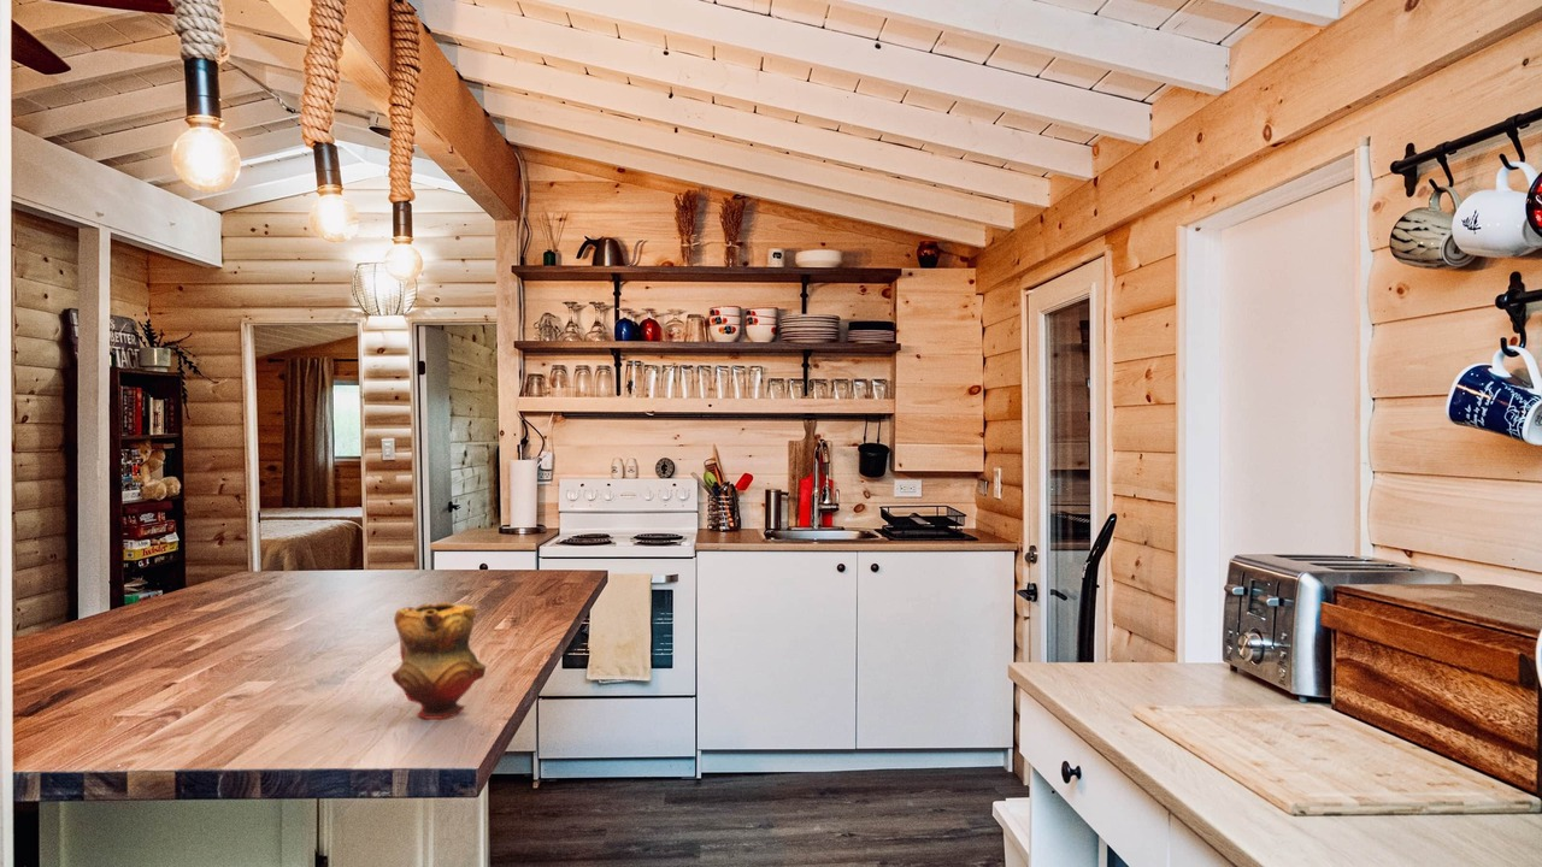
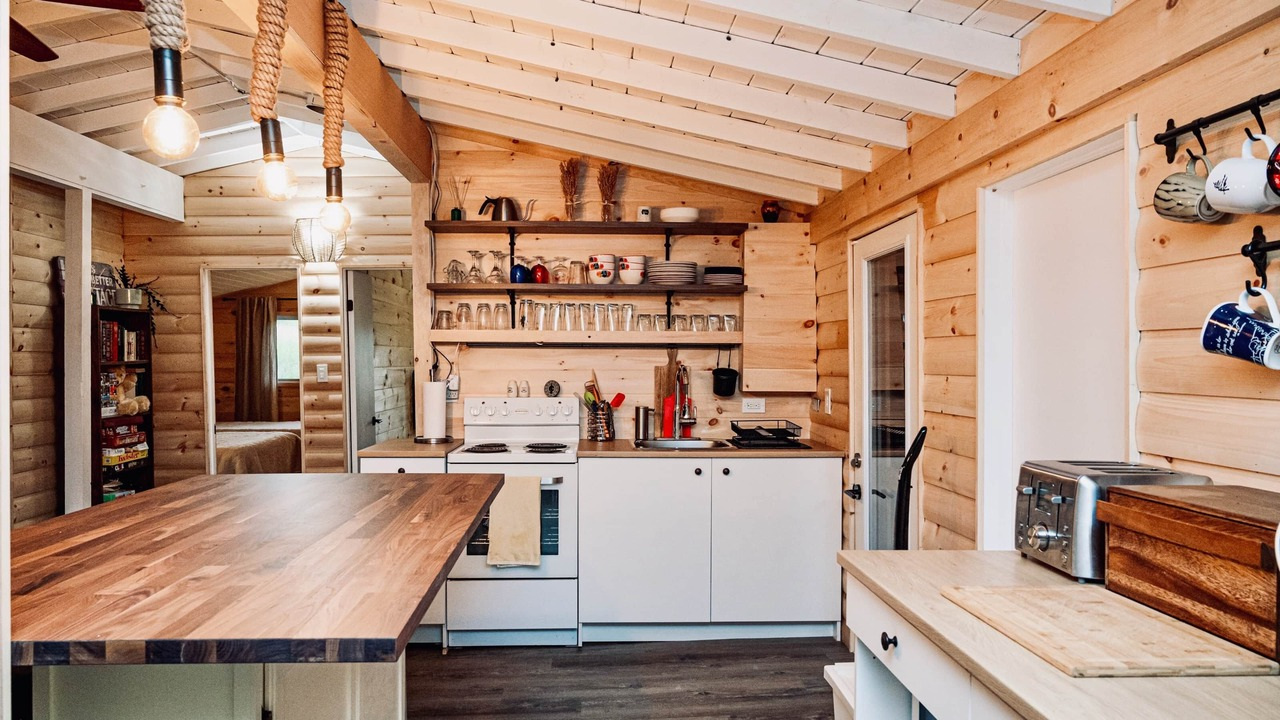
- teapot (440, 649)
